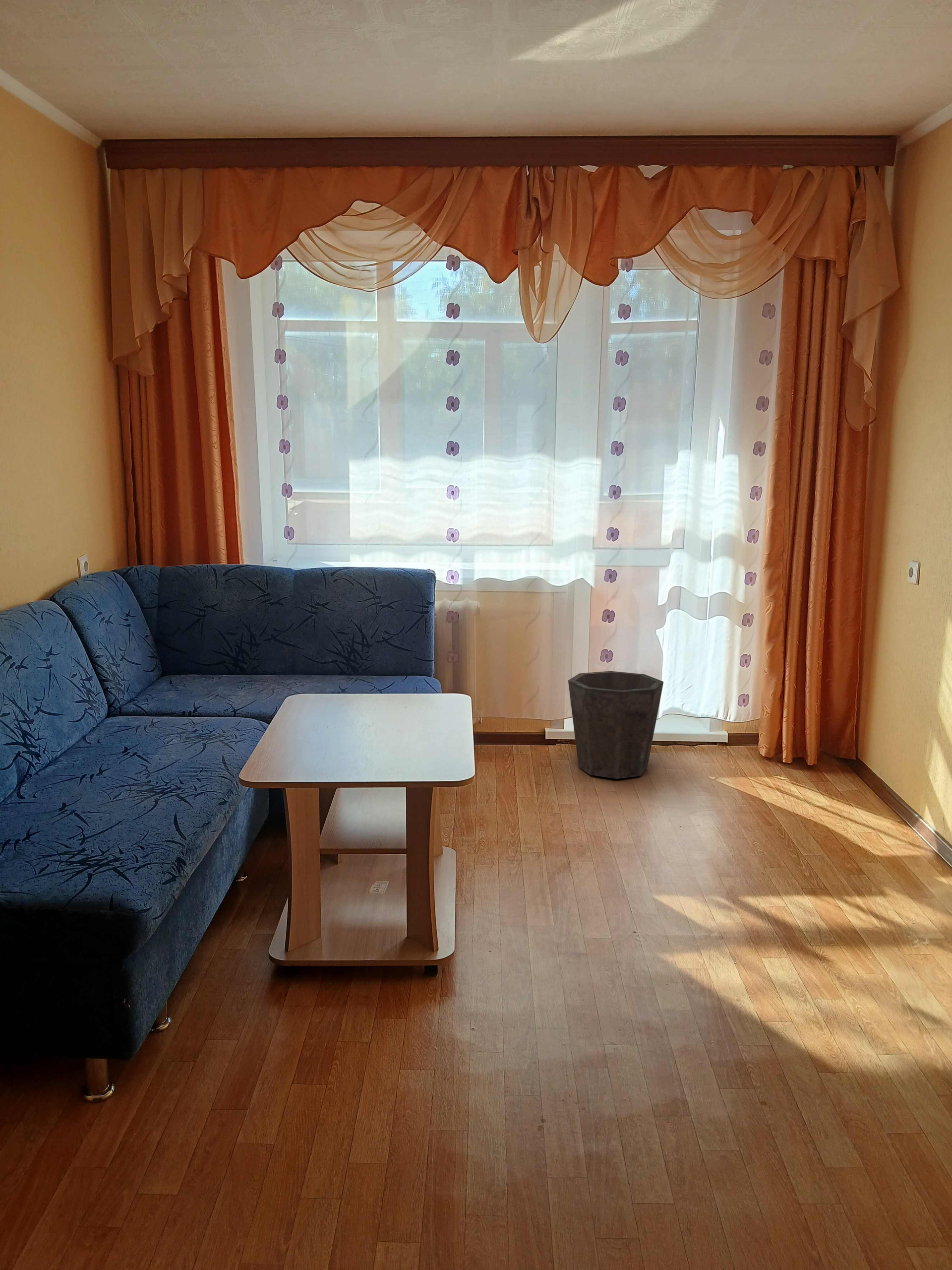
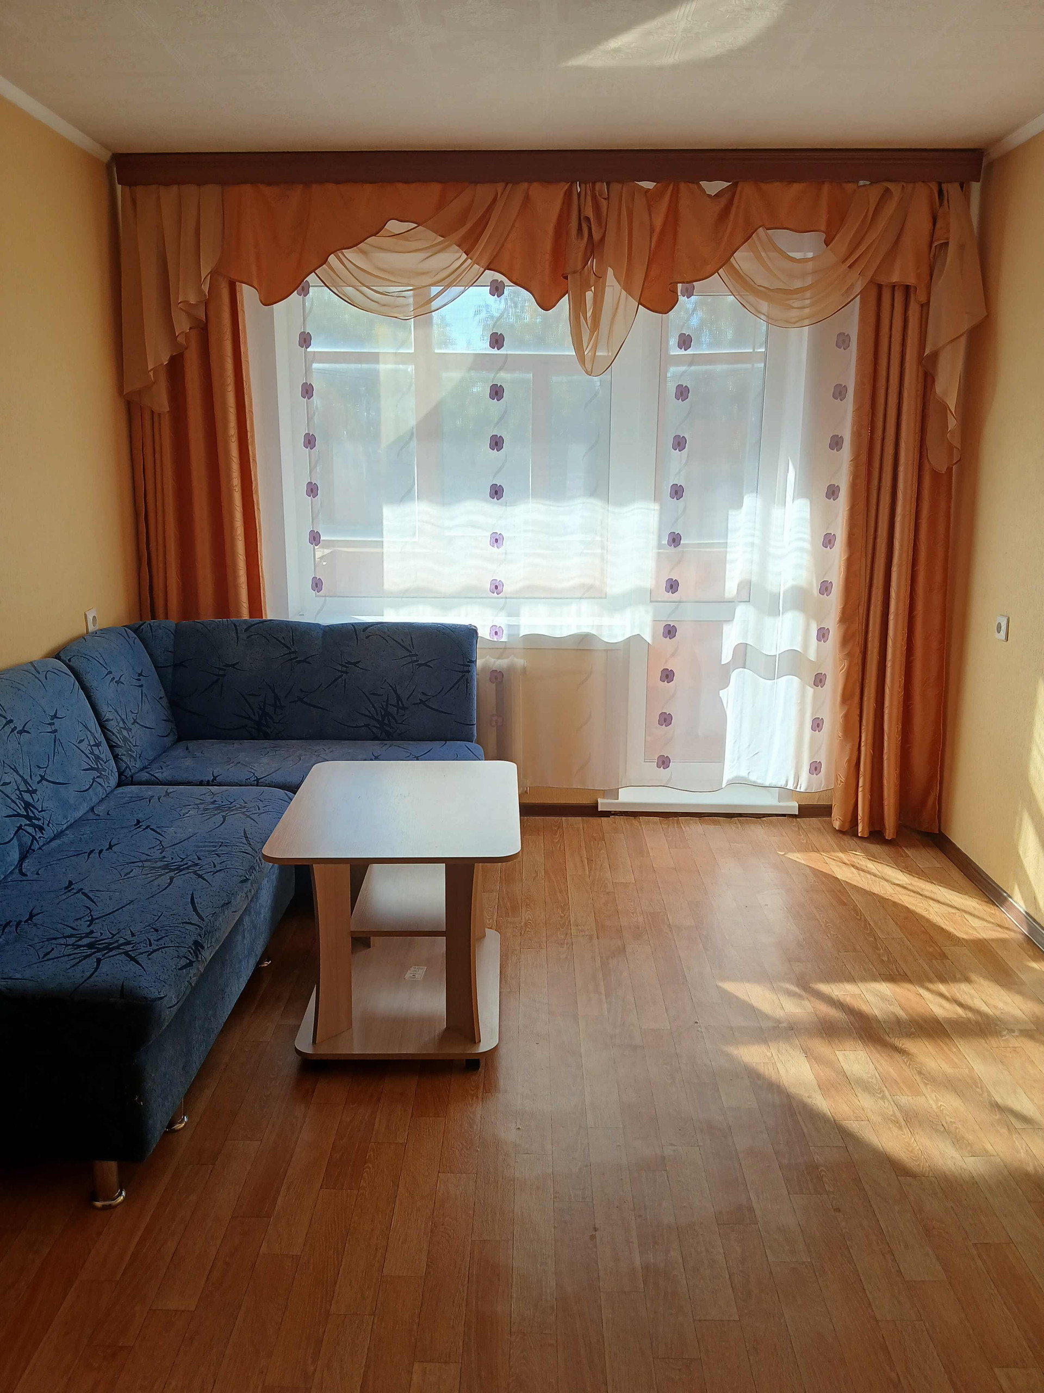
- waste bin (614, 724)
